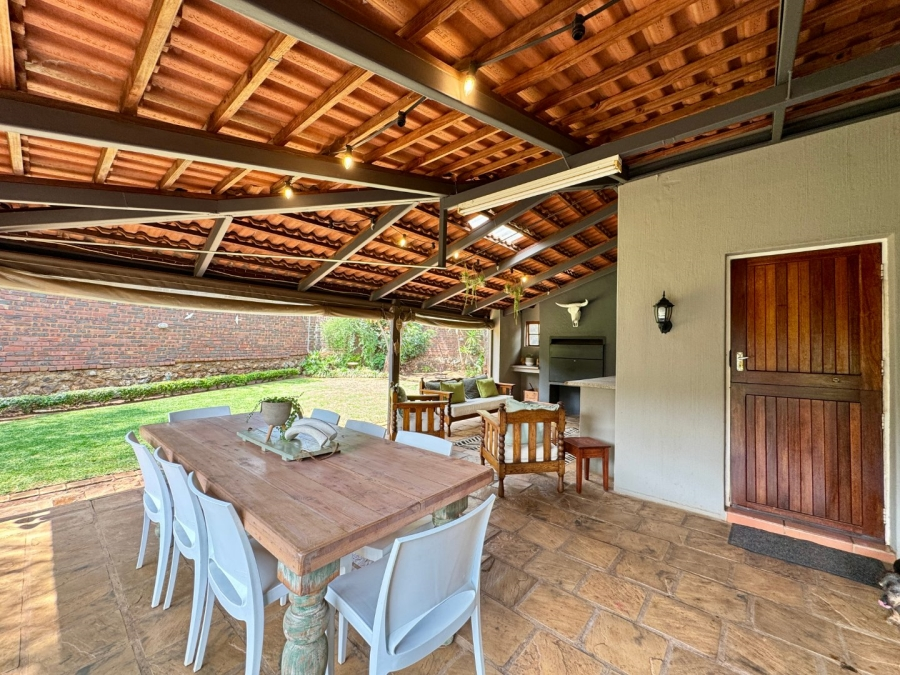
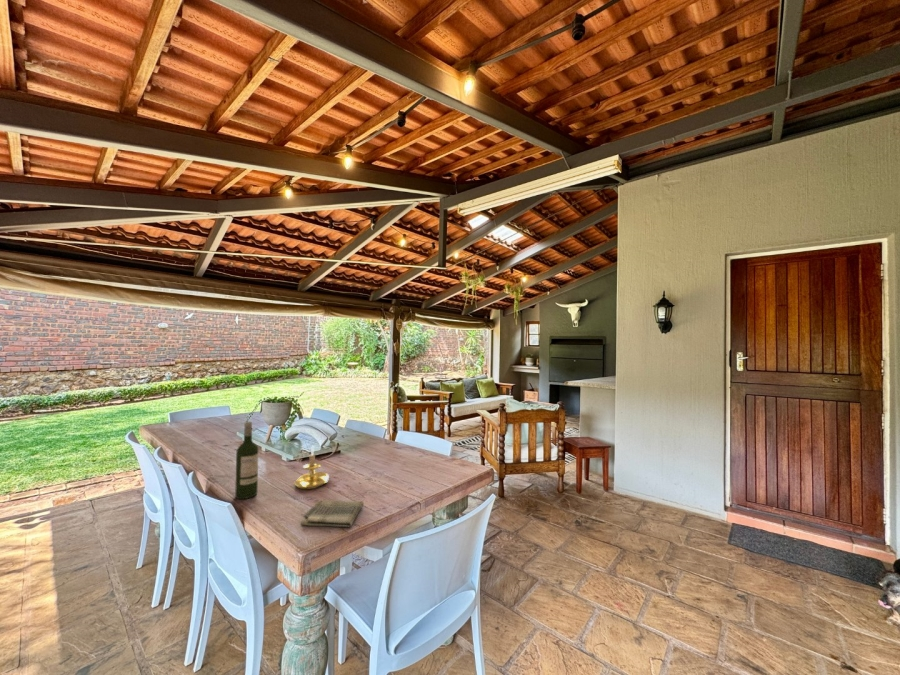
+ wine bottle (247, 458)
+ dish towel (333, 511)
+ candle holder (310, 464)
